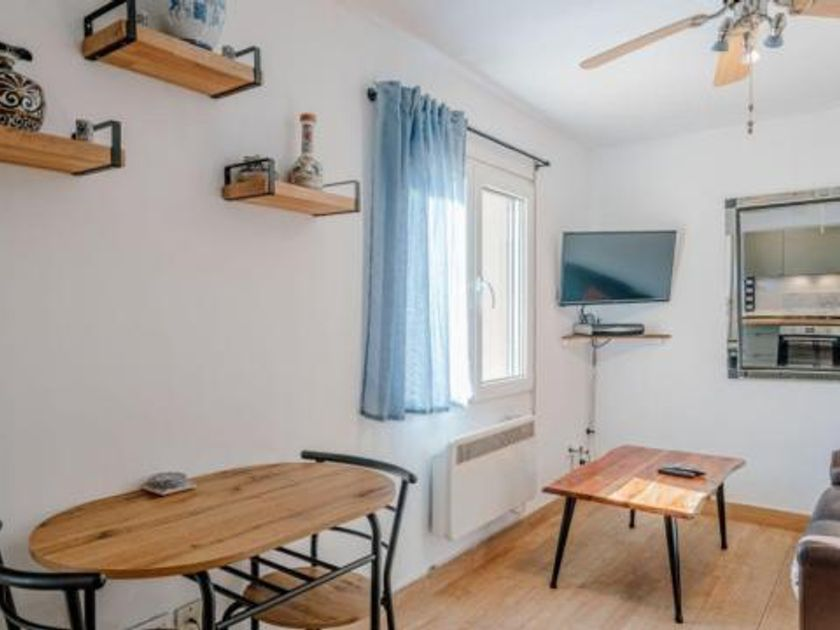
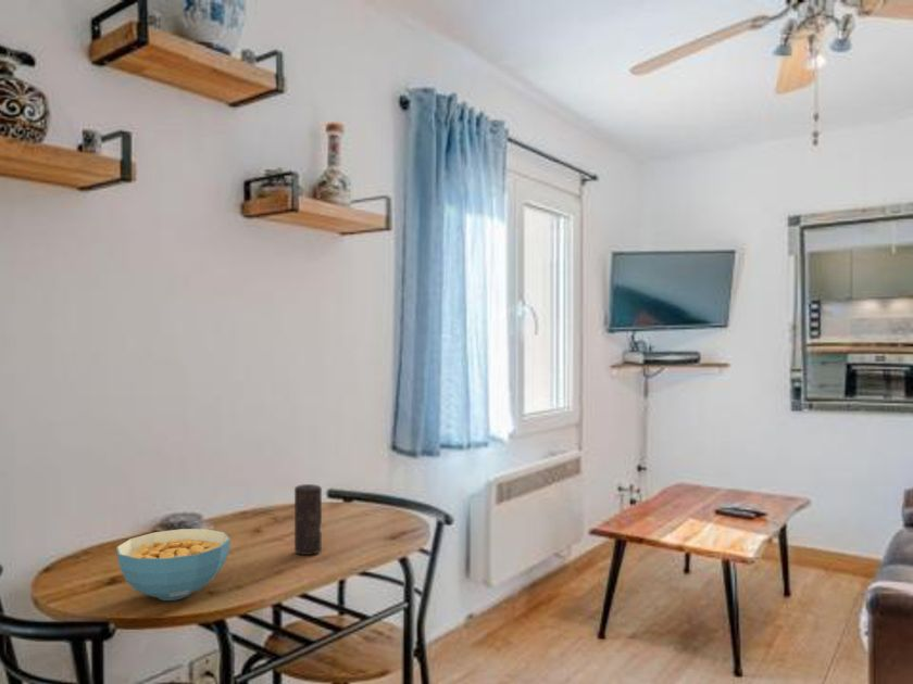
+ candle (308, 518)
+ cereal bowl (174, 568)
